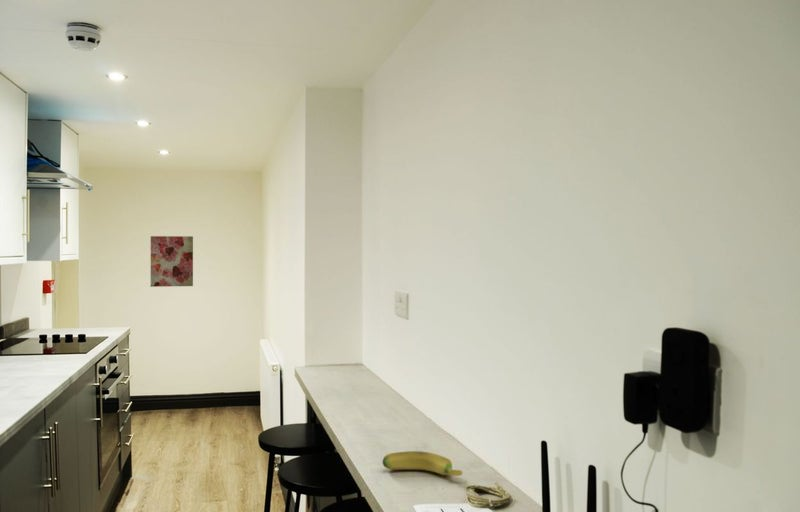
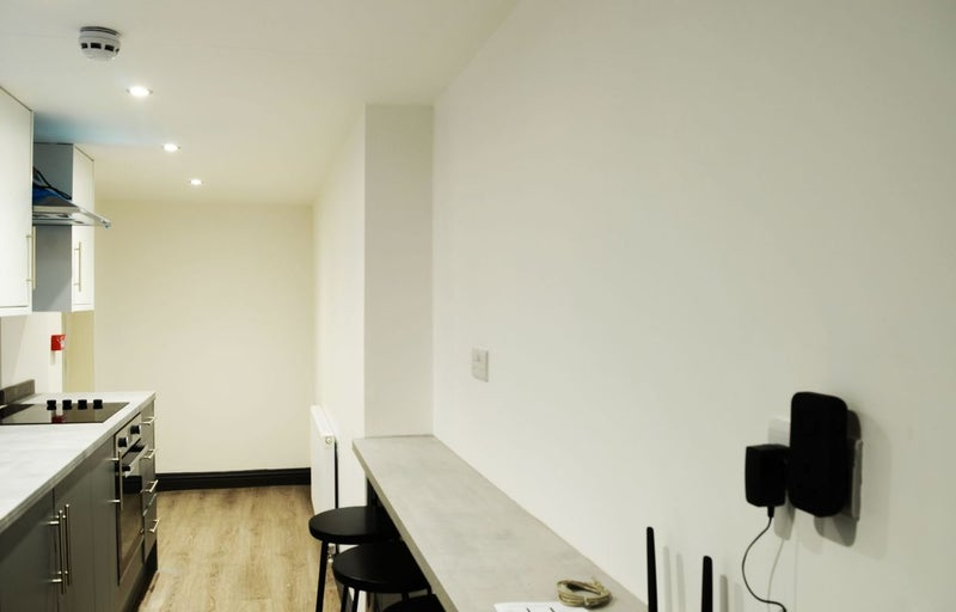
- wall art (171, 261)
- banana (420, 465)
